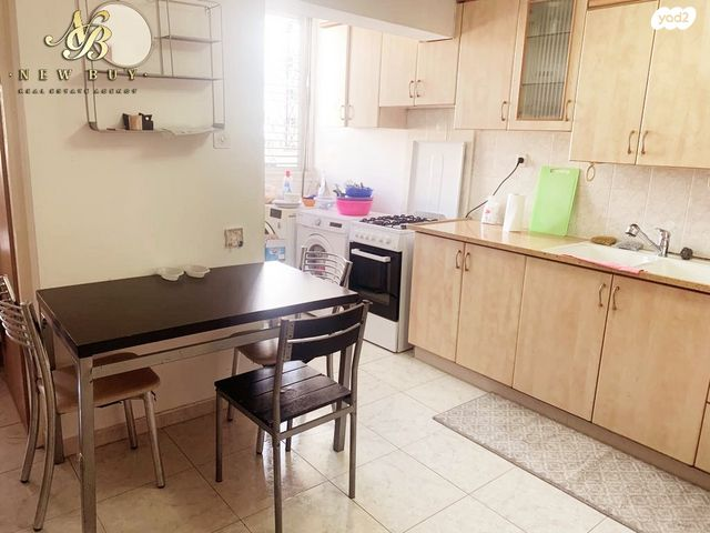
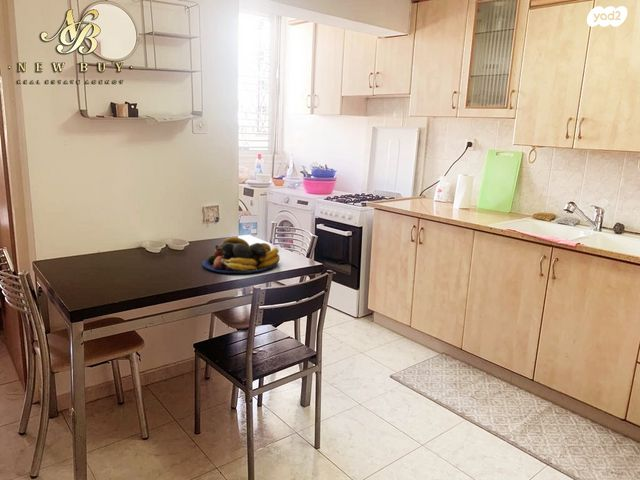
+ fruit bowl (240, 250)
